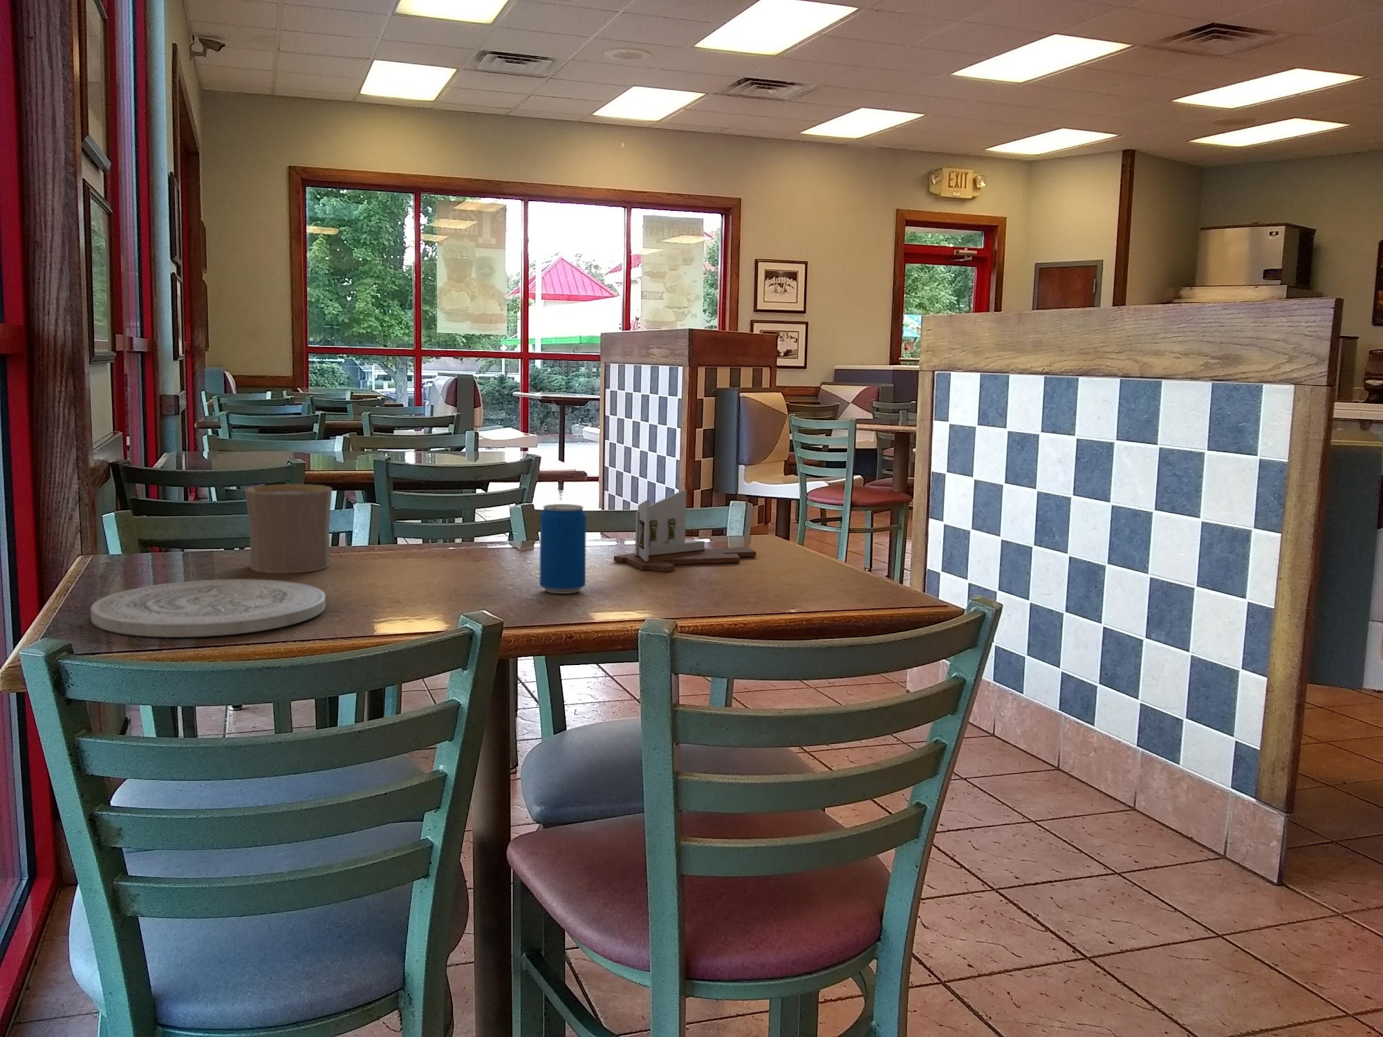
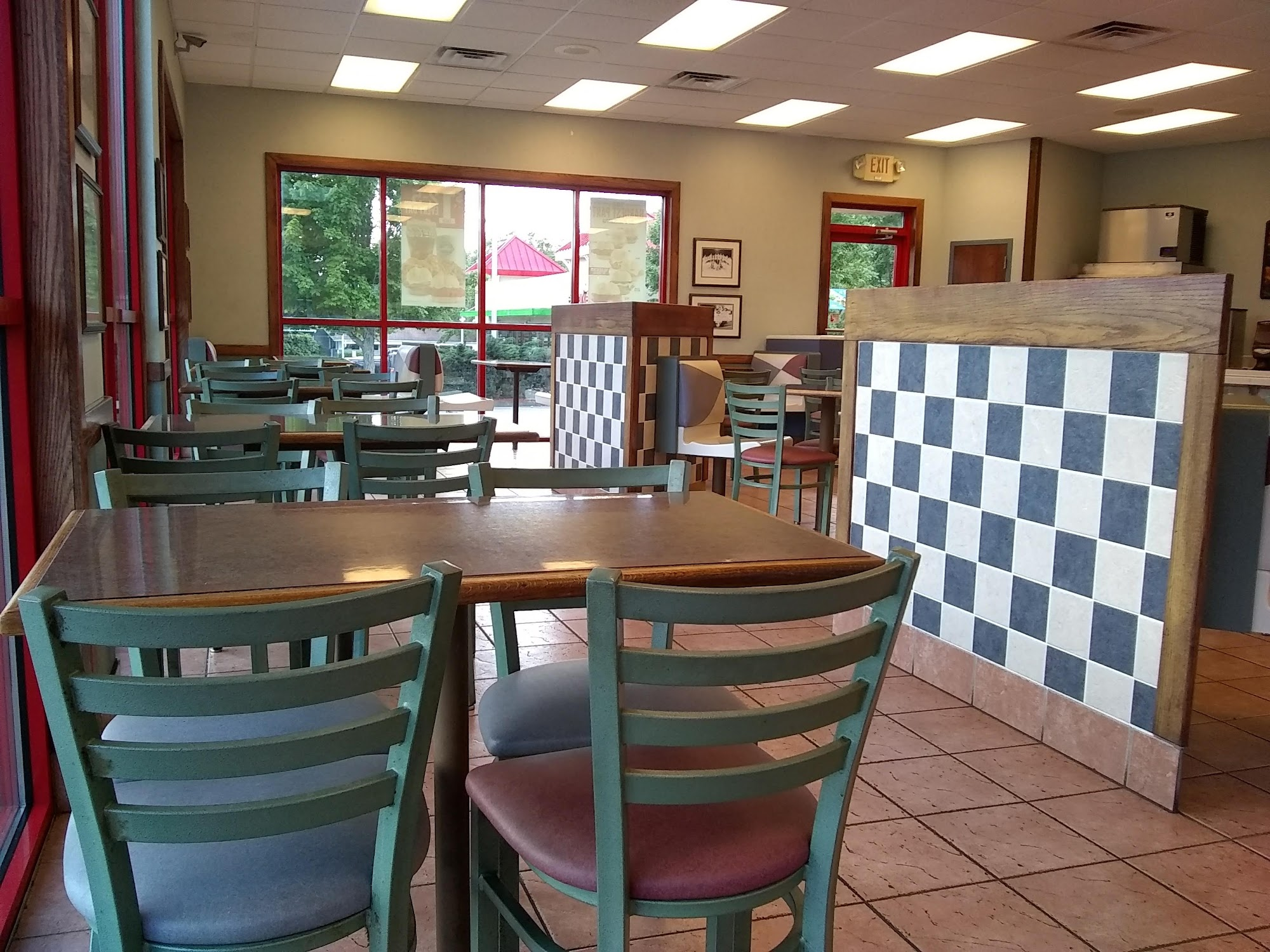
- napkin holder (685, 526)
- beverage can (563, 548)
- cup (290, 527)
- plate (212, 605)
